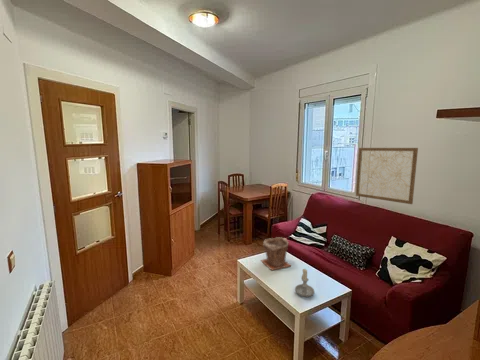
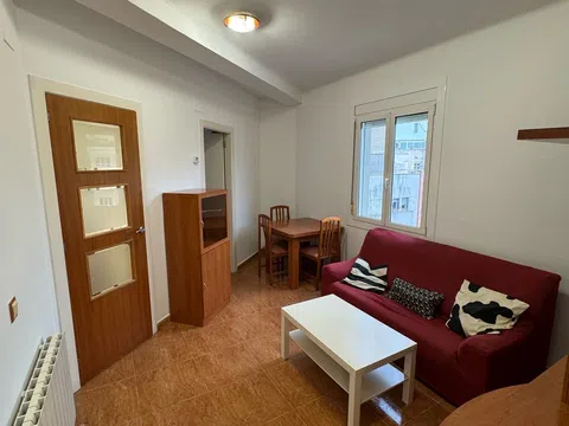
- candle (304, 280)
- wall art (386, 172)
- plant pot (275, 251)
